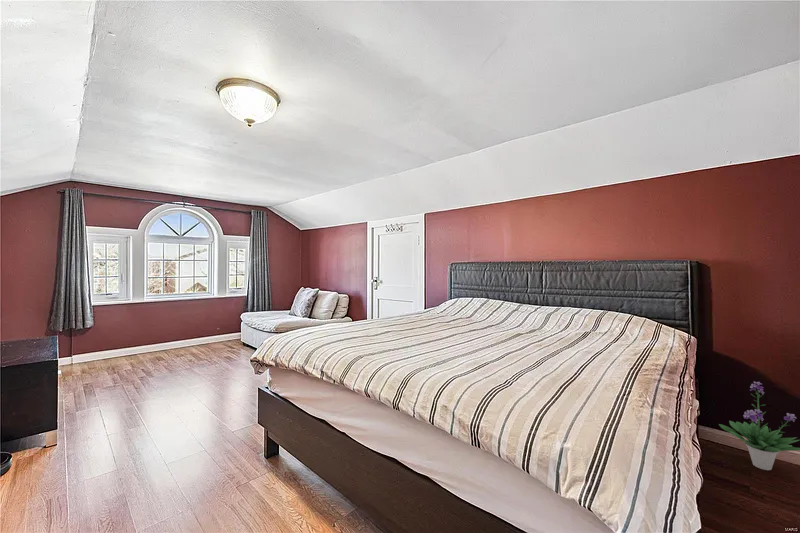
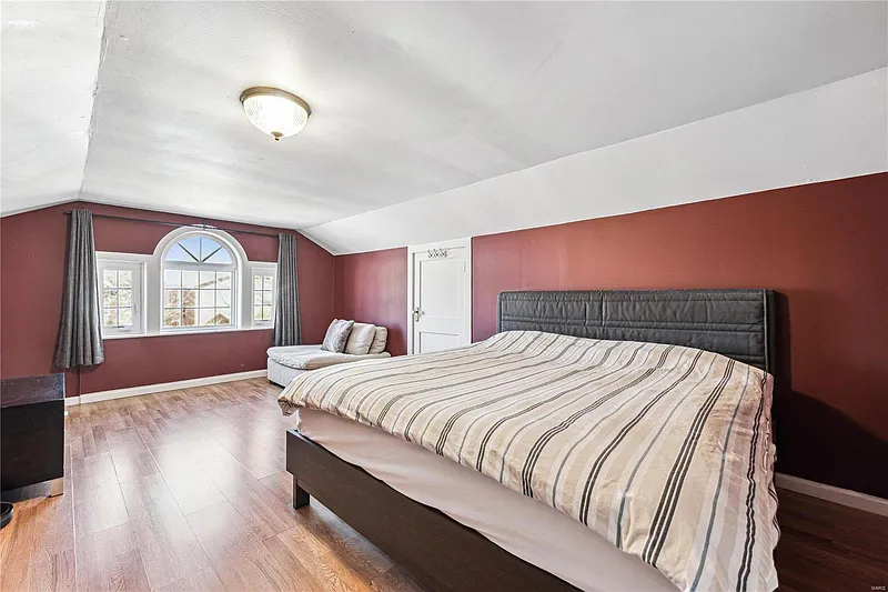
- potted plant (759, 425)
